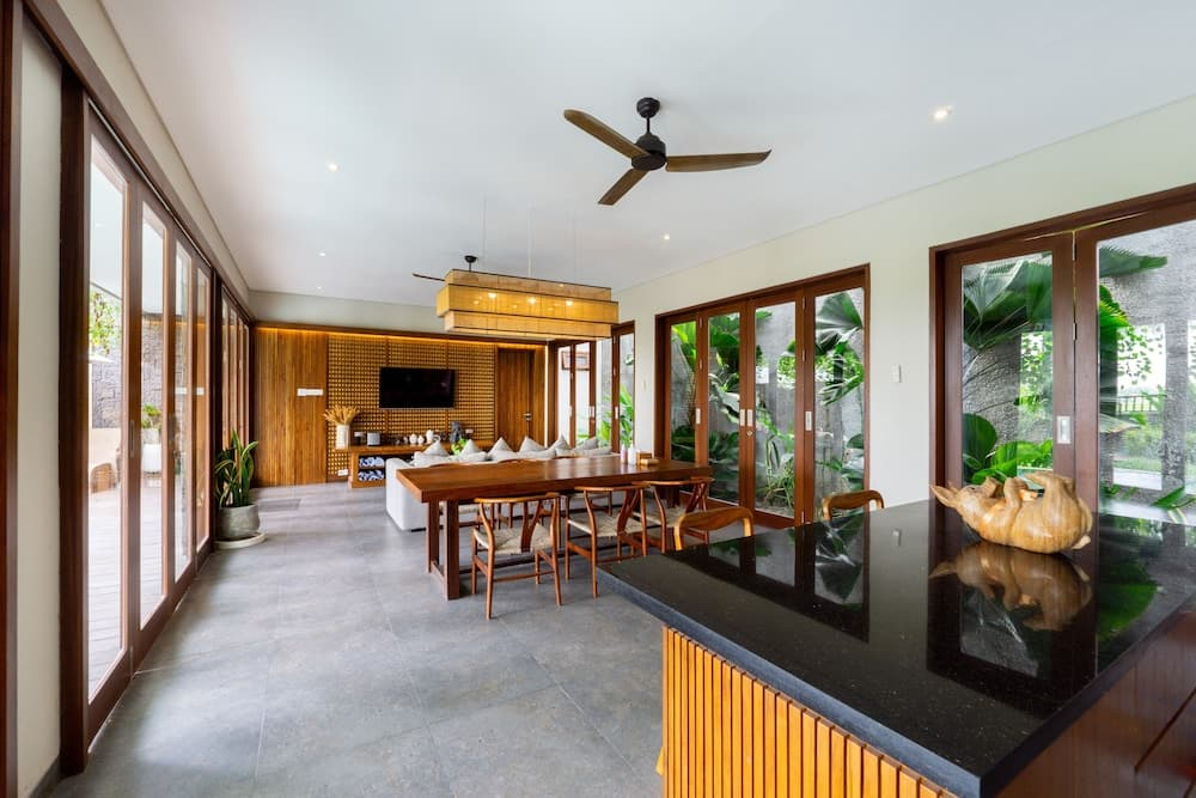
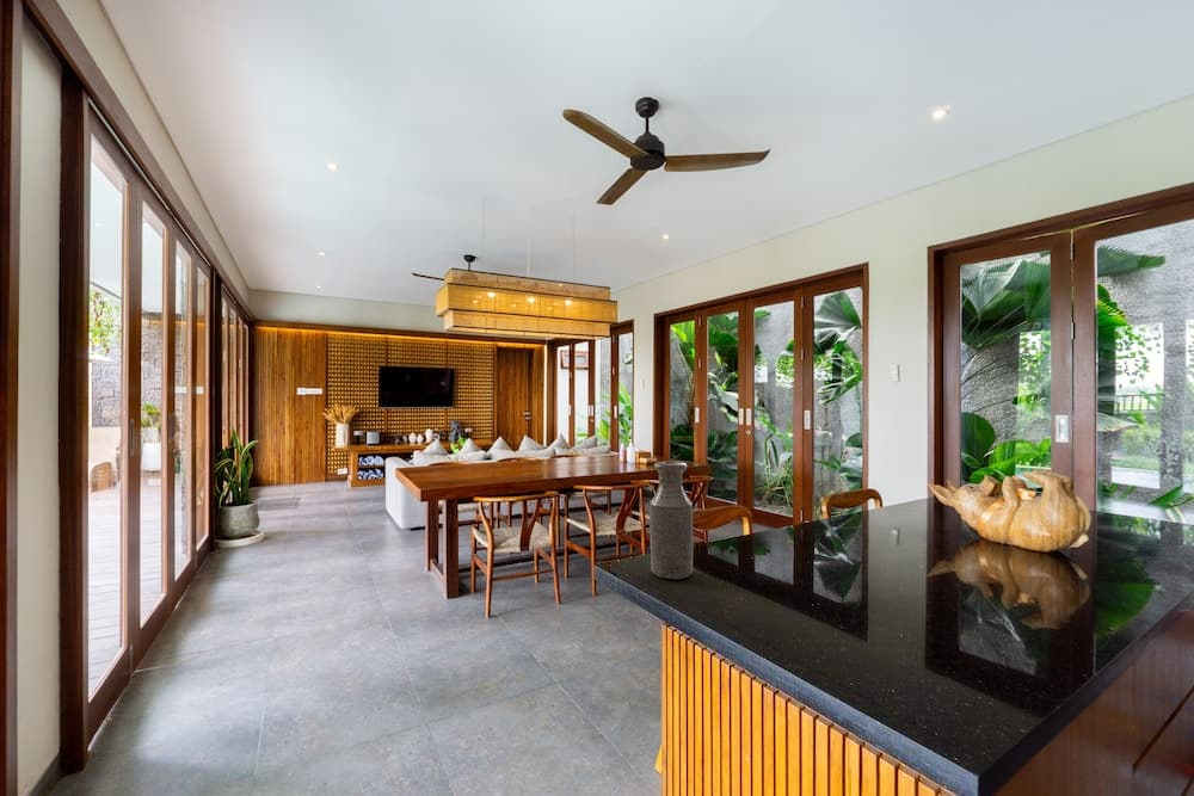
+ bottle (671, 517)
